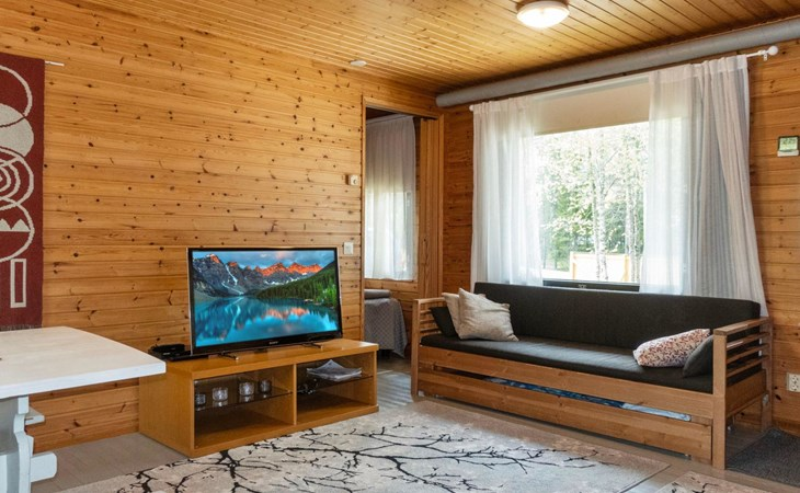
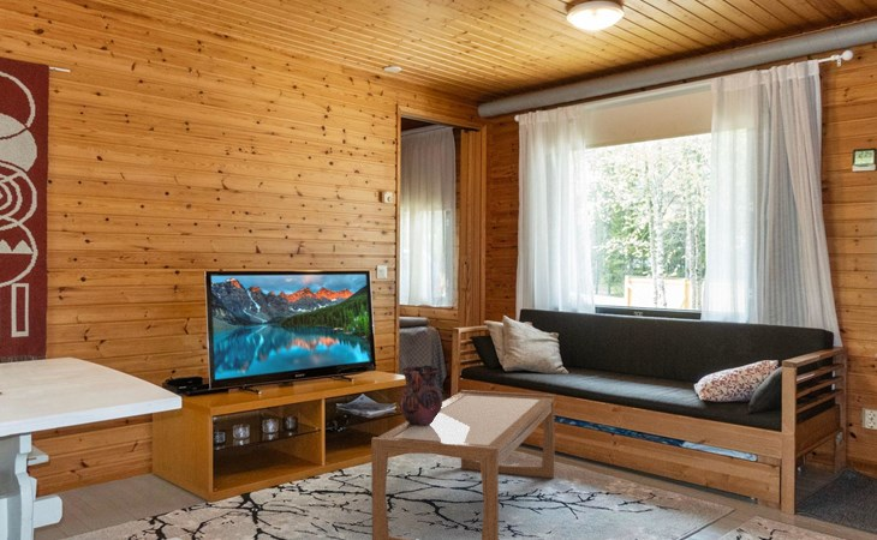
+ coffee table (476, 460)
+ vase (420, 392)
